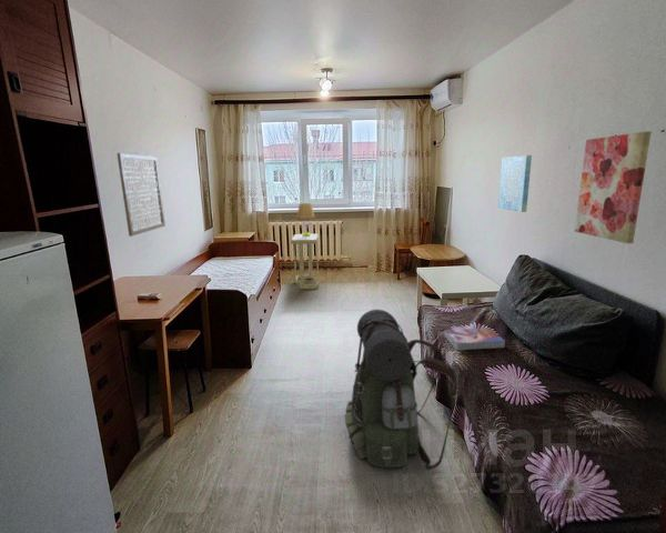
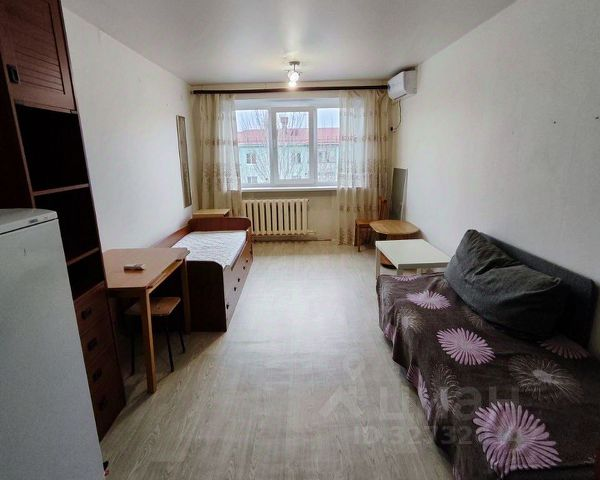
- wall art (513, 183)
- table lamp (305, 219)
- wall art (143, 191)
- textbook (473, 338)
- backpack (396, 381)
- side table (309, 260)
- wall art (607, 188)
